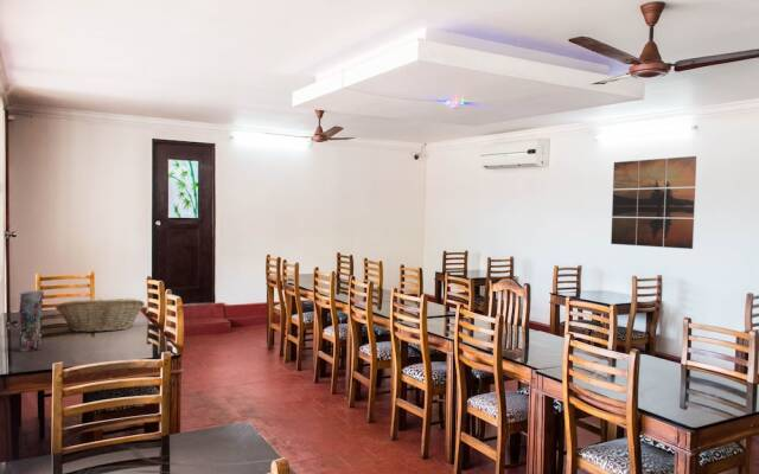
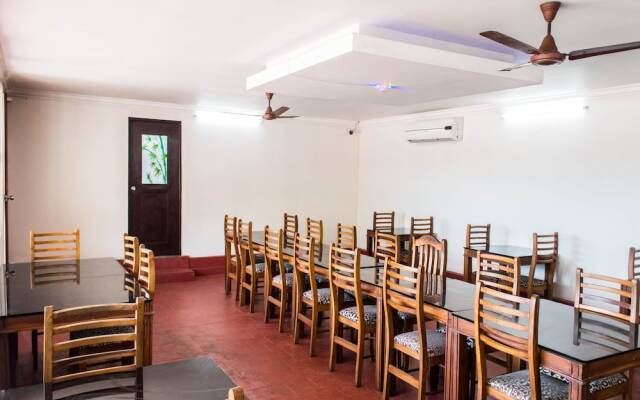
- wall art (650, 203)
- vase (31, 320)
- fruit basket (101, 312)
